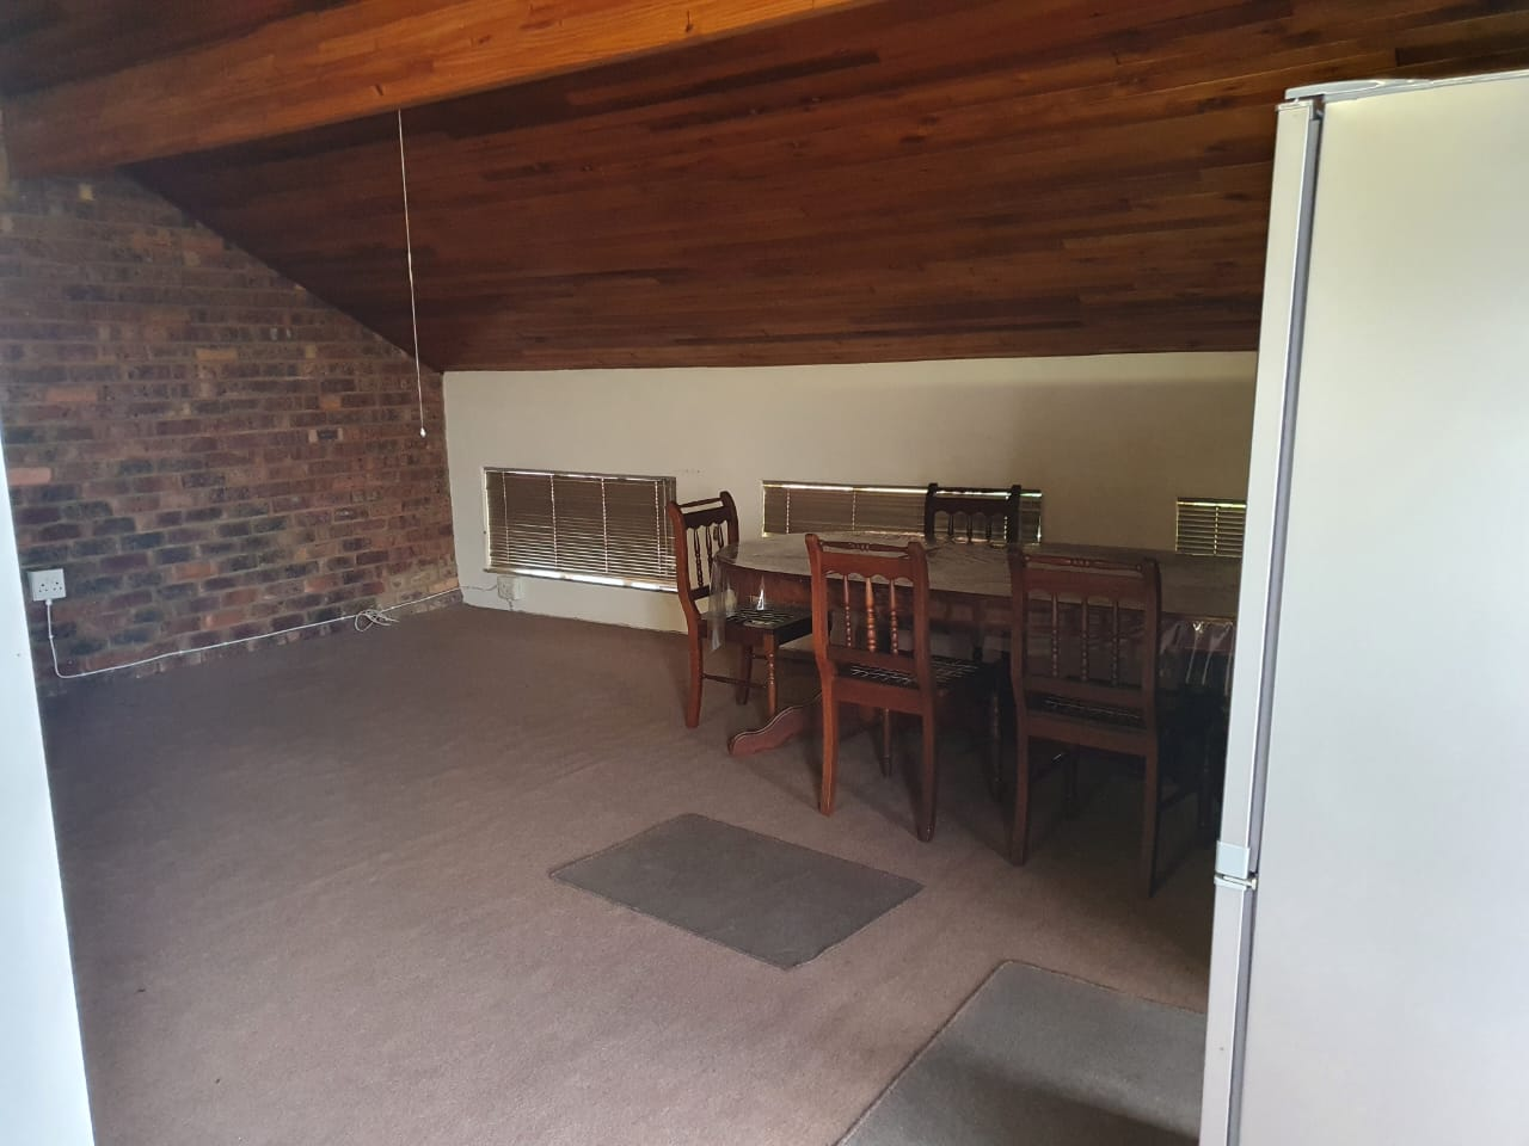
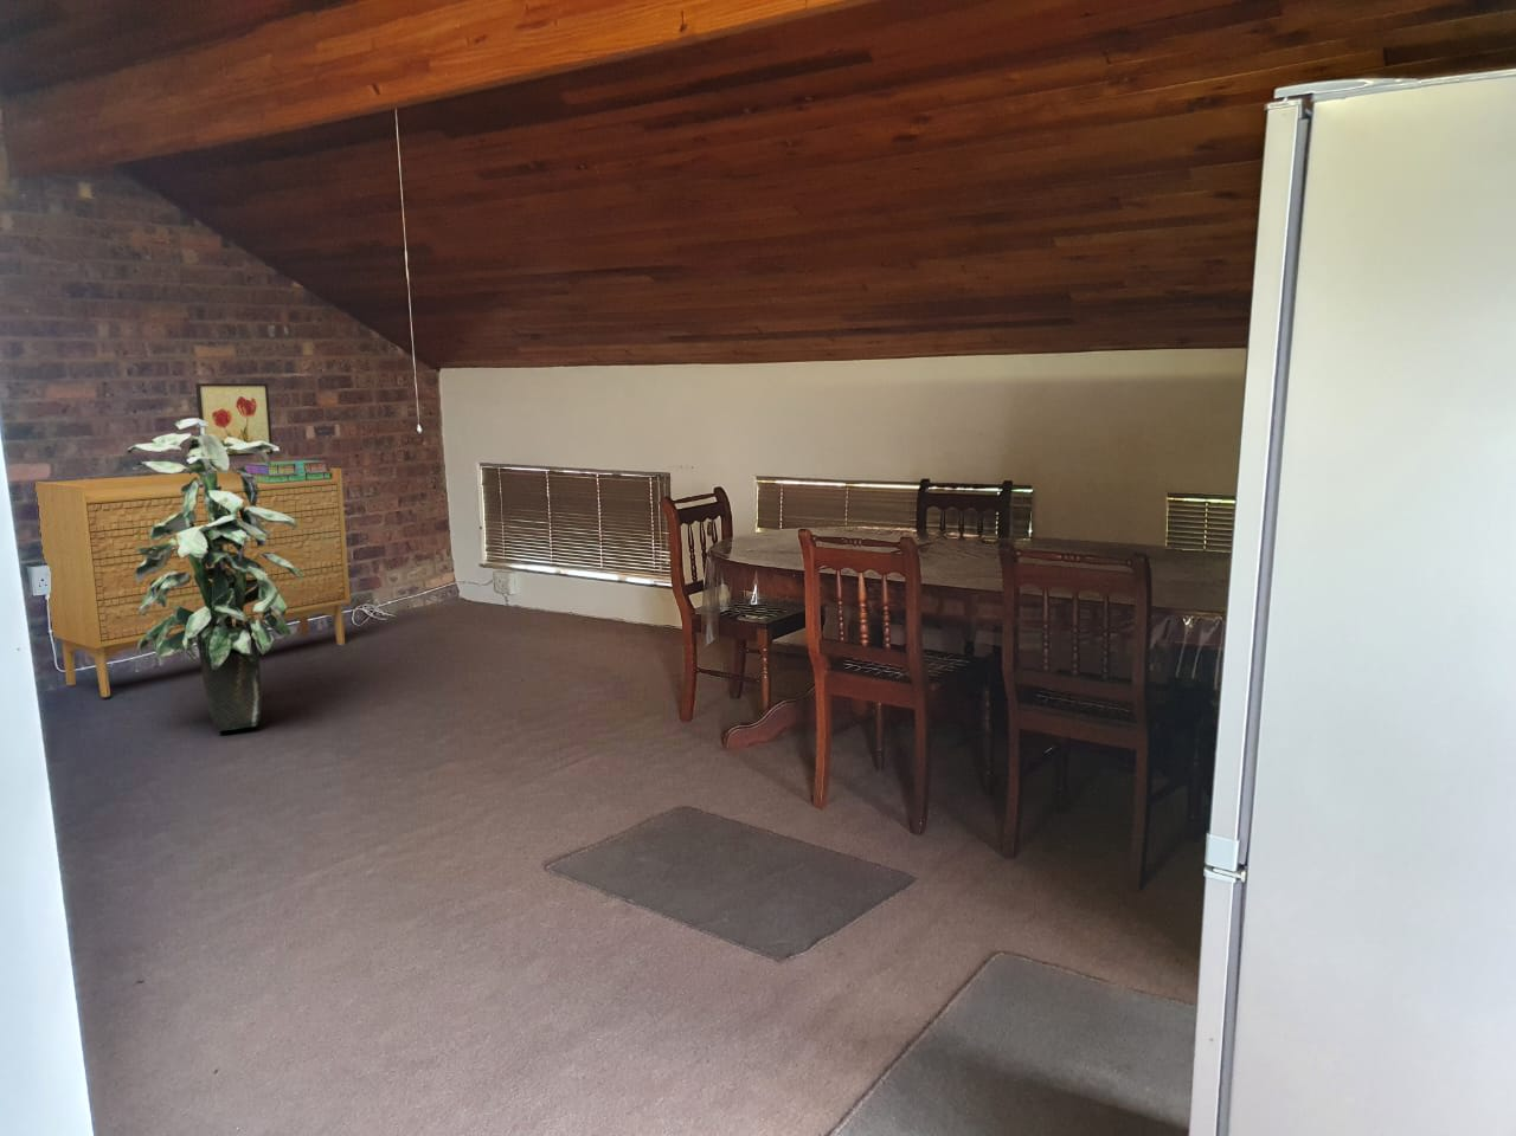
+ indoor plant (214, 575)
+ wall art (234, 419)
+ stack of books (286, 470)
+ sideboard (207, 567)
